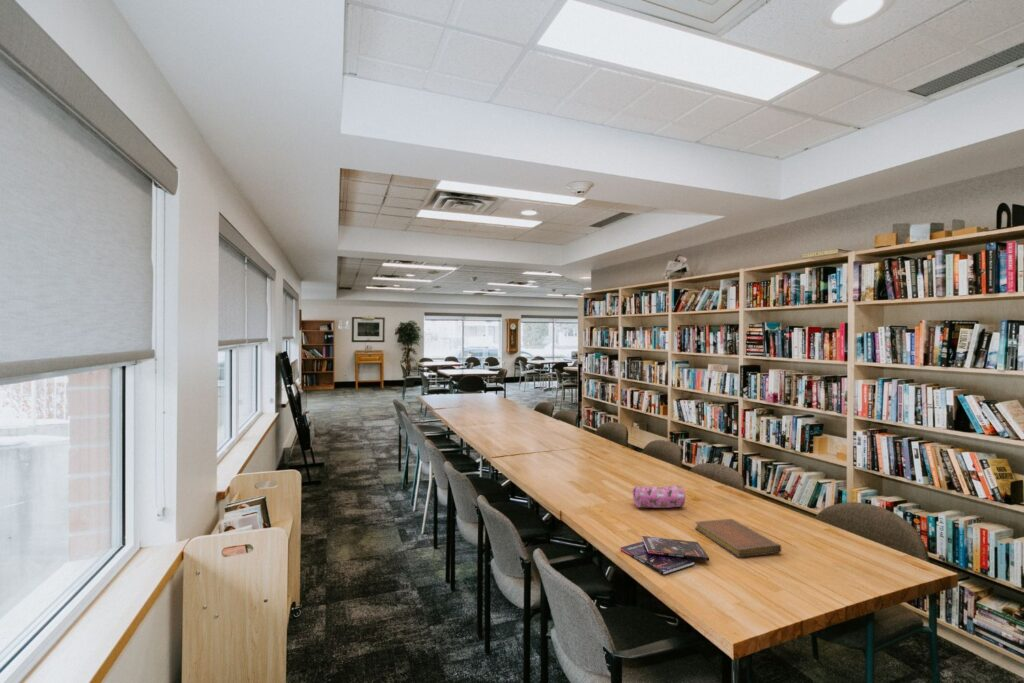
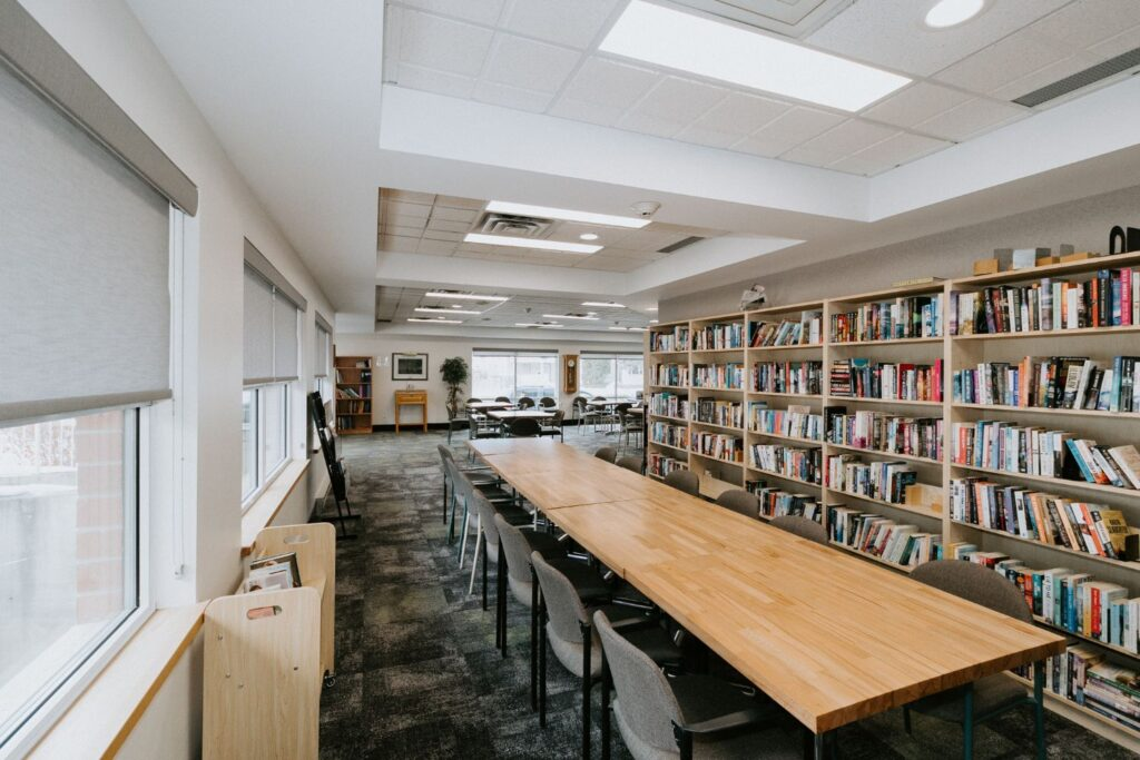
- booklet (665, 552)
- notebook (735, 536)
- pencil case (658, 496)
